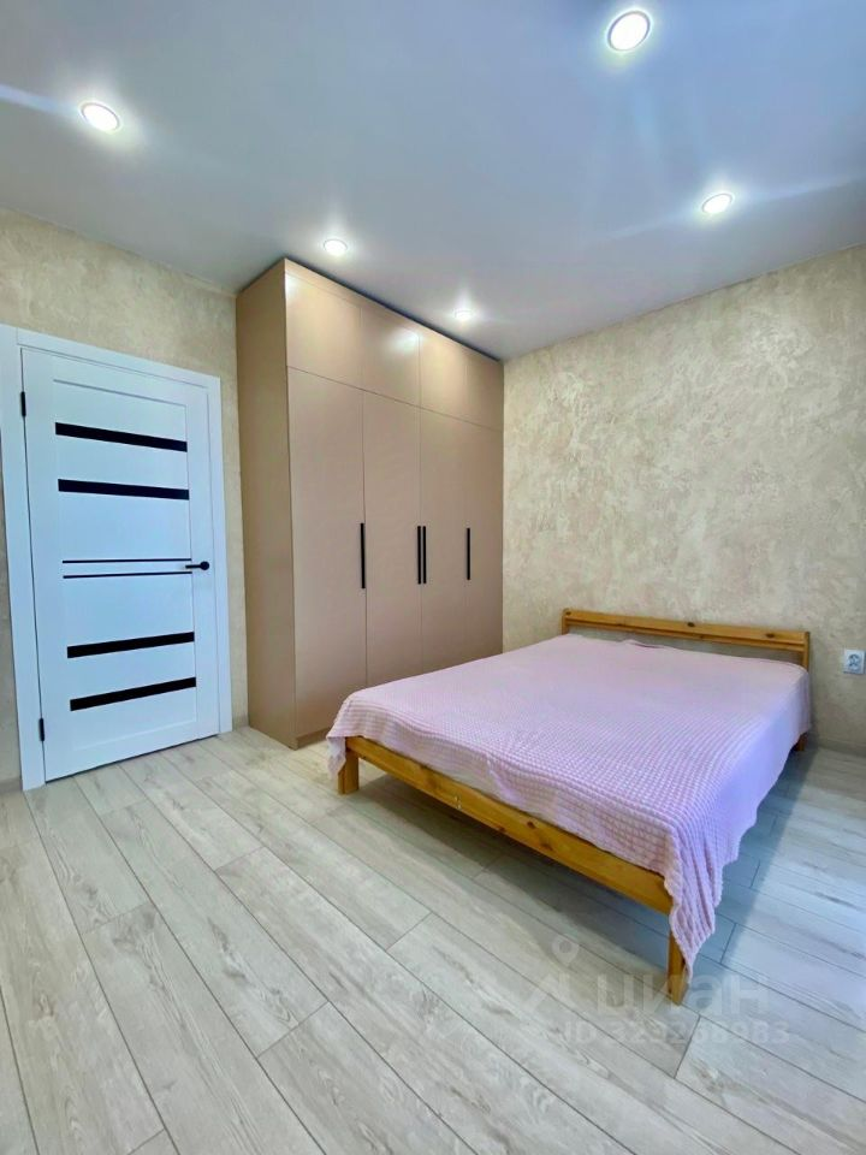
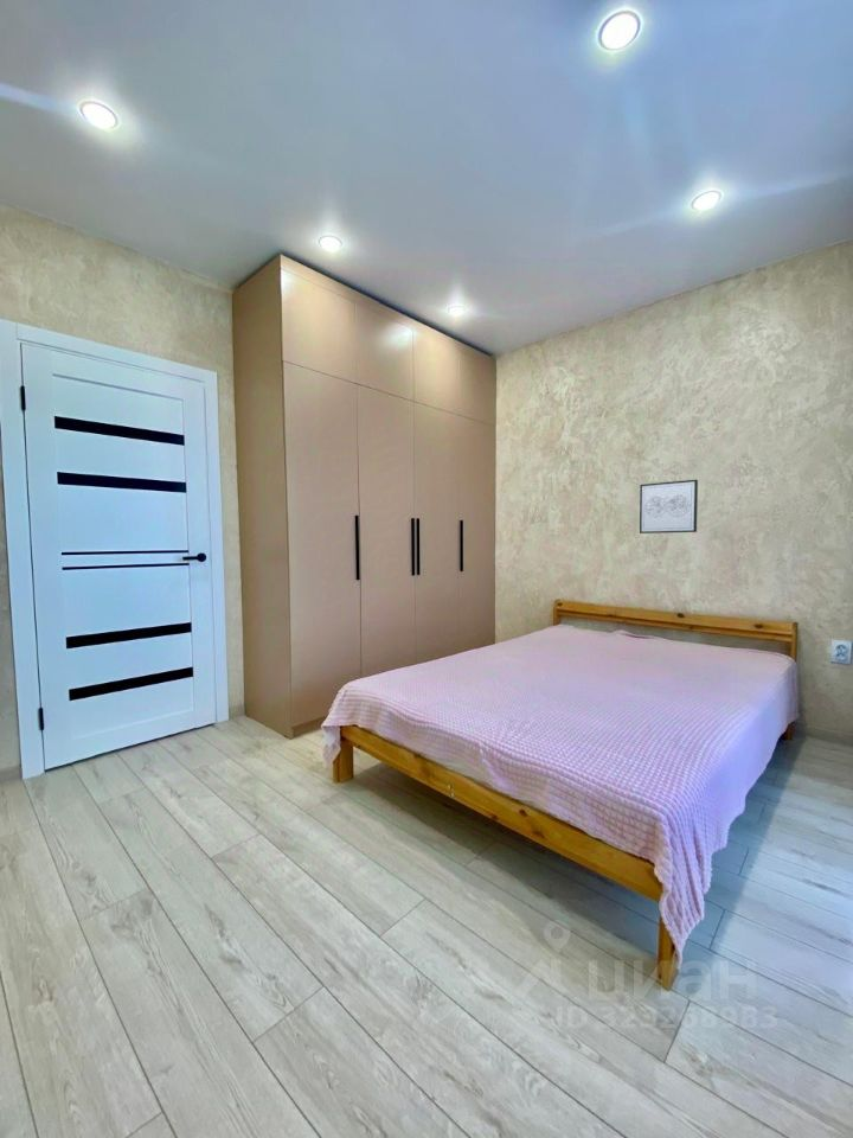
+ wall art (667, 507)
